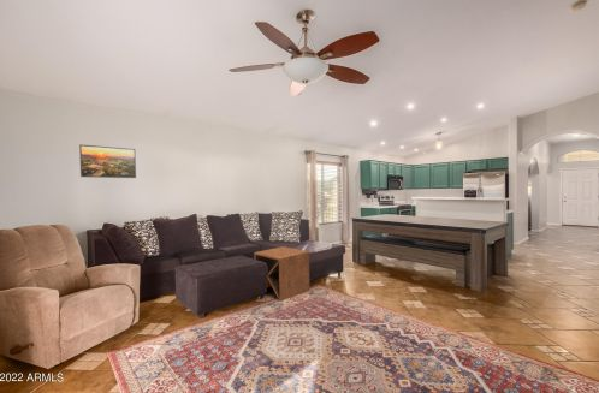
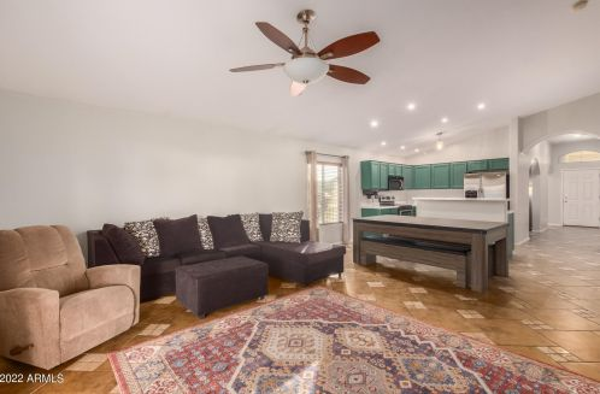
- side table (281, 270)
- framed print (108, 162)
